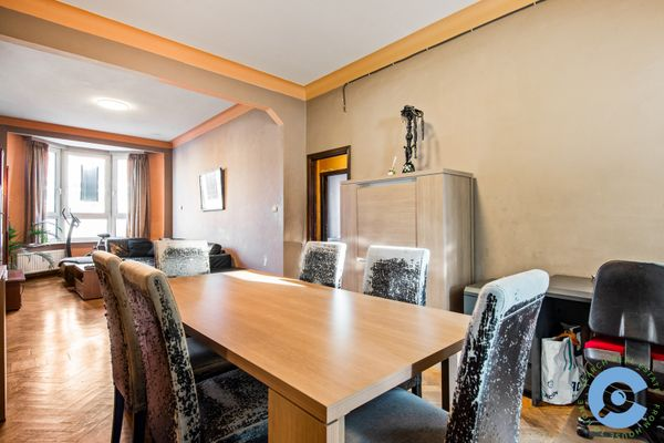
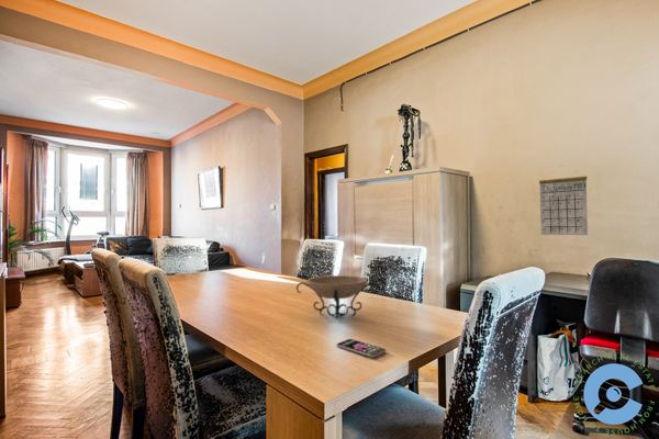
+ smartphone (360, 347)
+ decorative bowl (337, 297)
+ calendar (562, 200)
